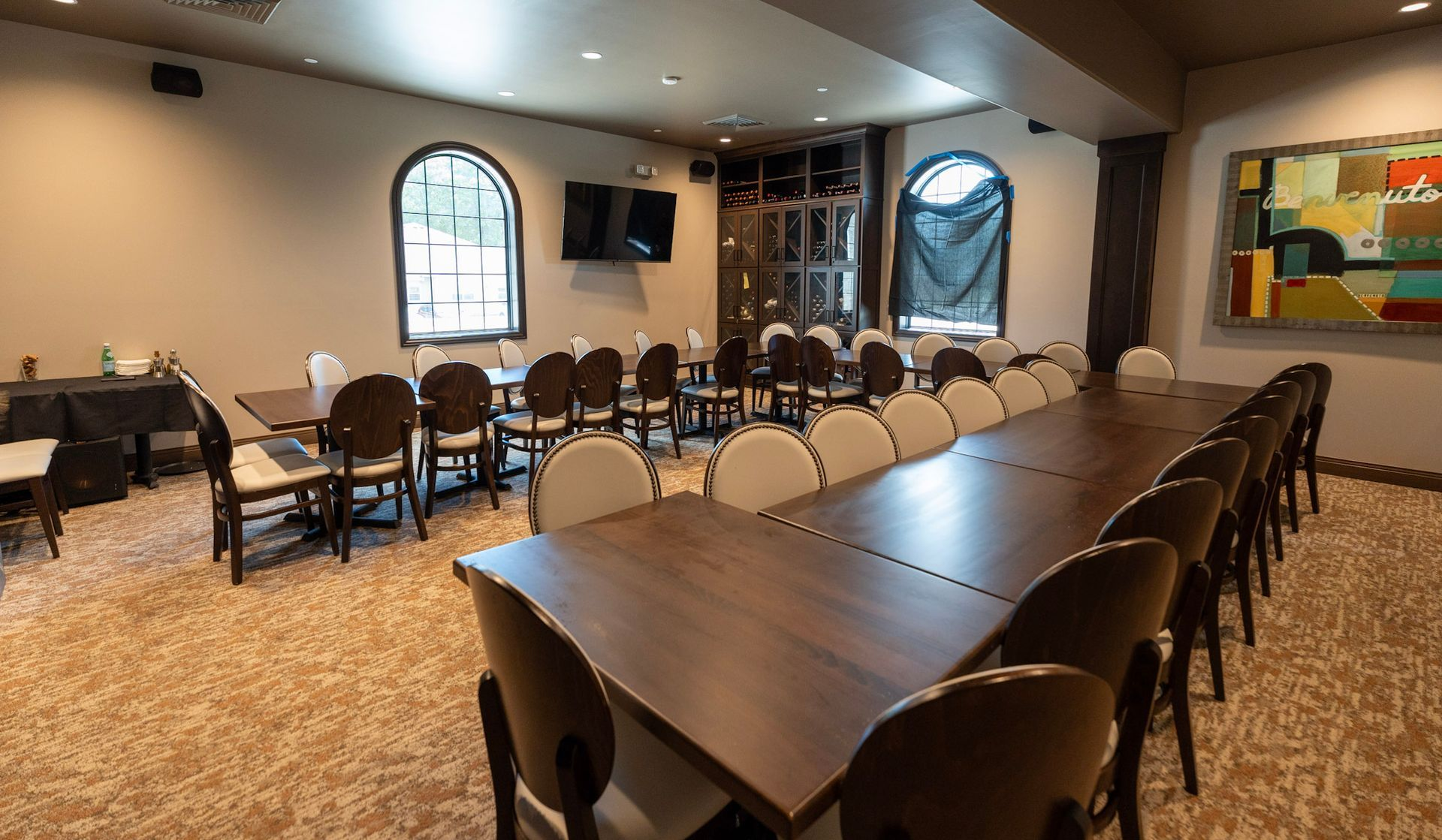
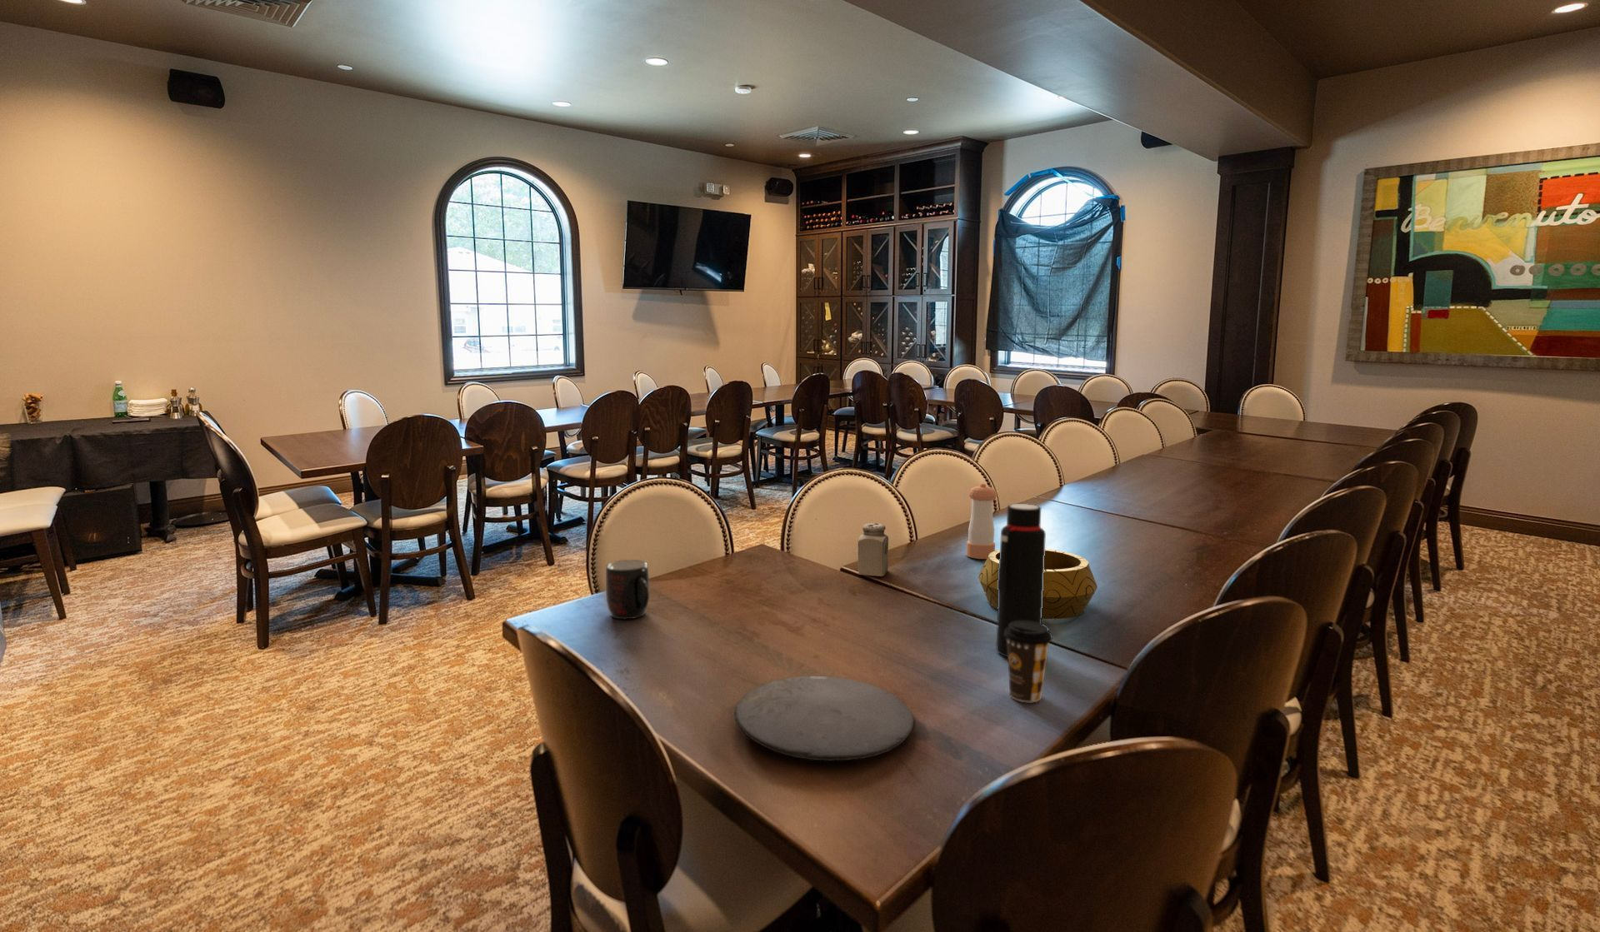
+ mug (631, 590)
+ decorative bowl (1043, 581)
+ plate (823, 713)
+ salt shaker (873, 548)
+ pepper shaker (982, 519)
+ coffee cup (1026, 661)
+ water bottle (1017, 580)
